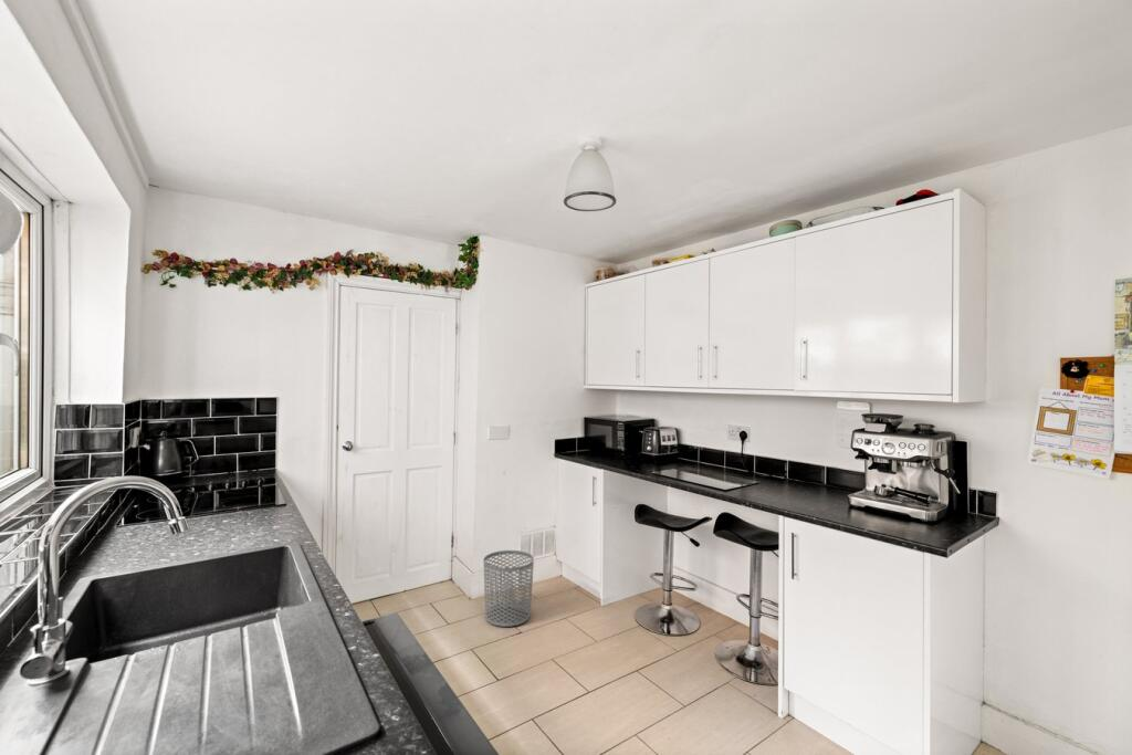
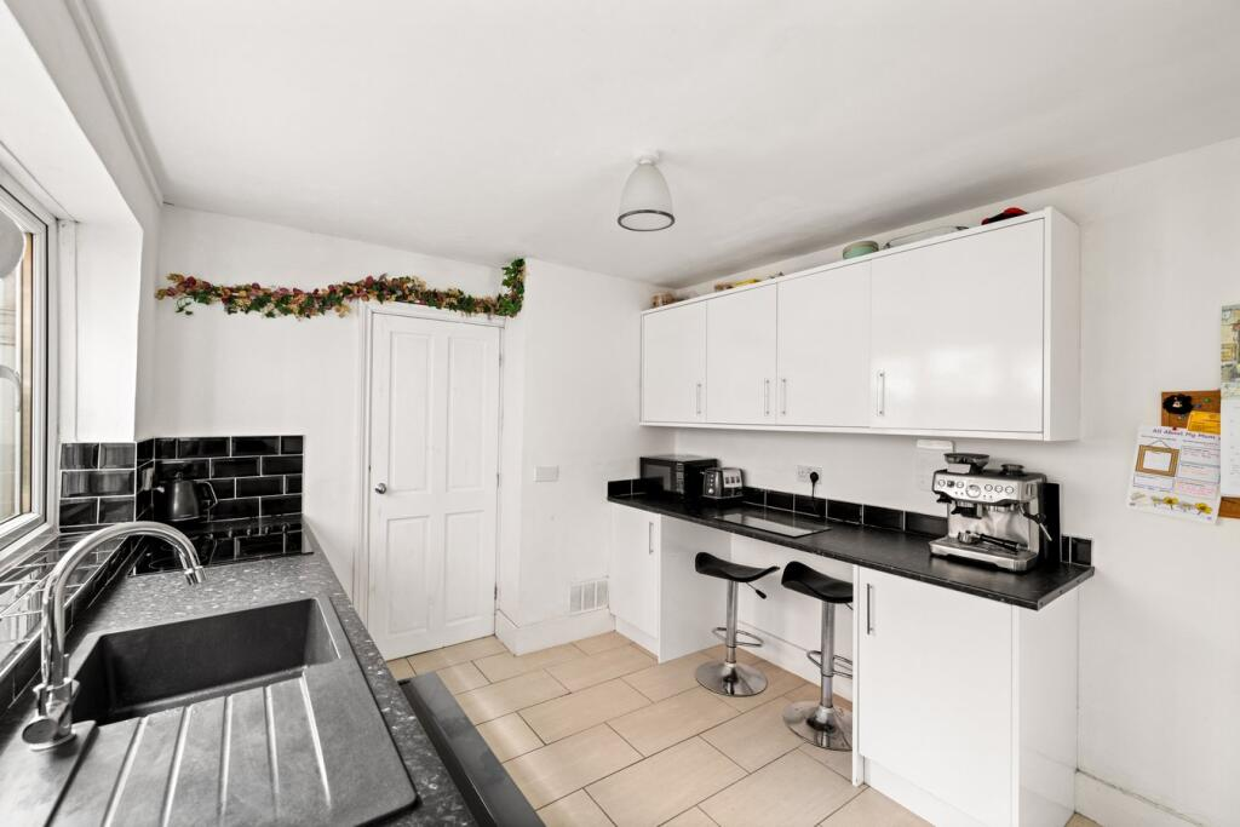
- waste bin (509, 587)
